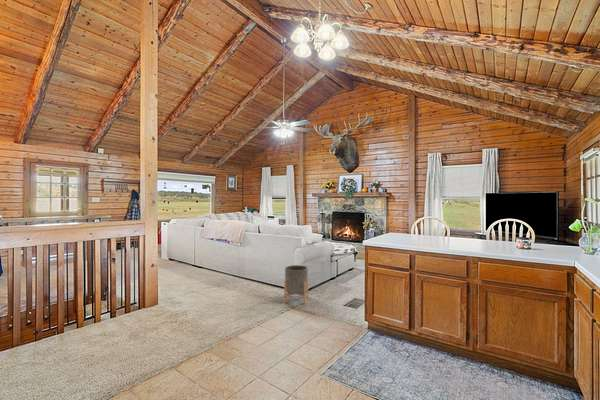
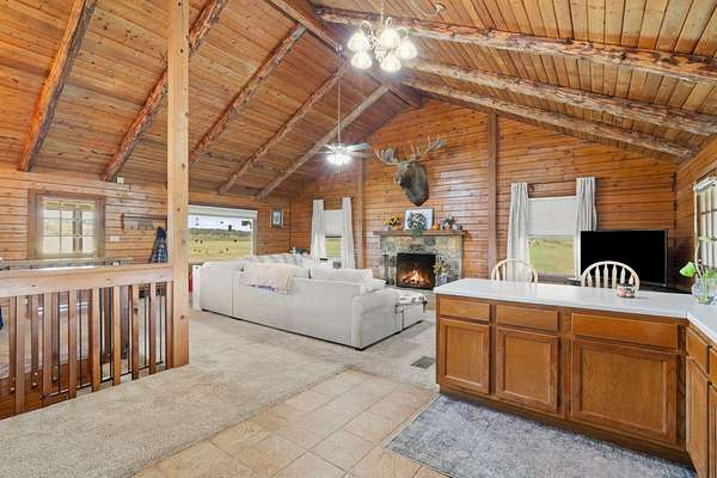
- planter (296, 283)
